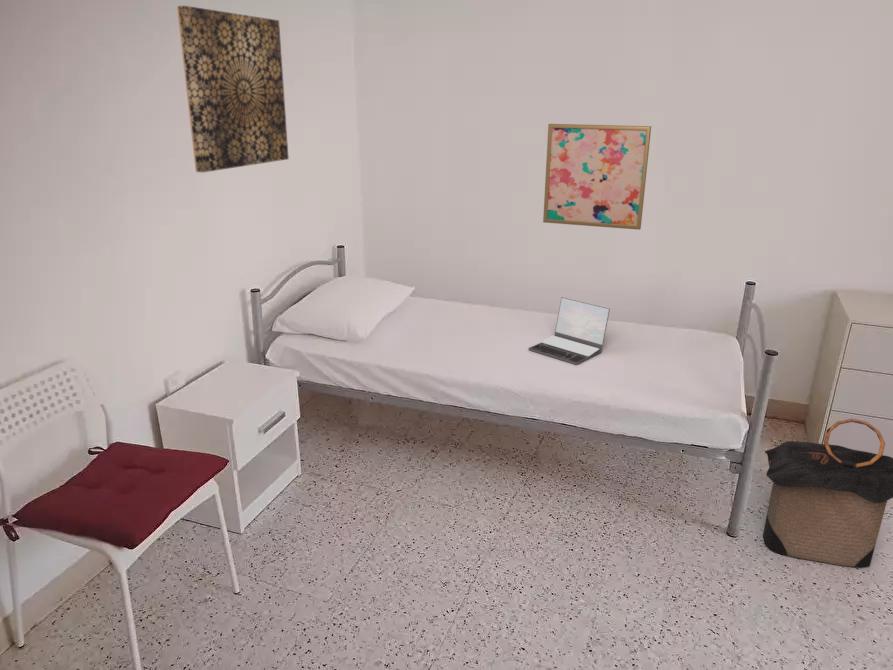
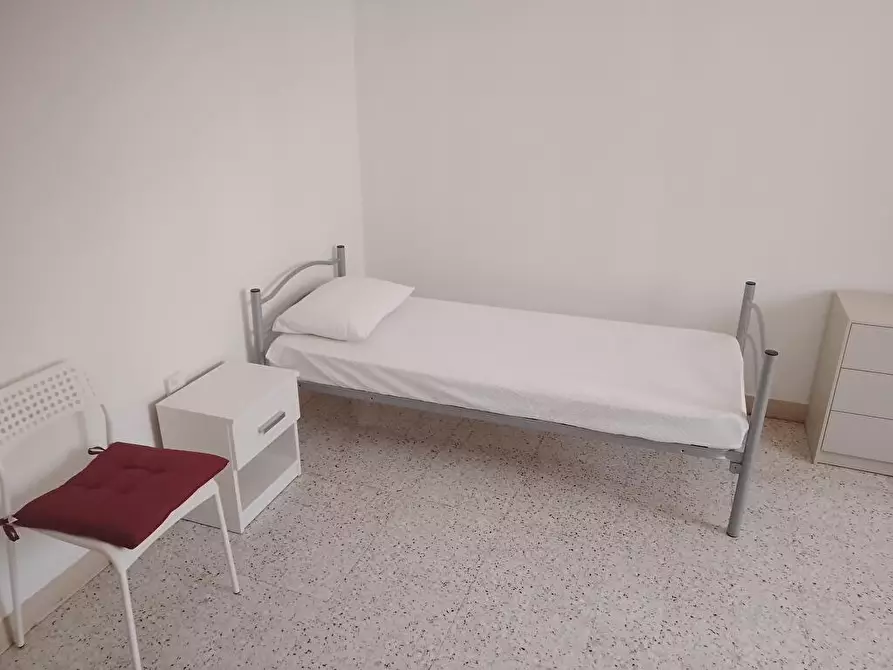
- wall art (239, 92)
- laundry hamper (827, 489)
- laptop (568, 329)
- wall art (594, 176)
